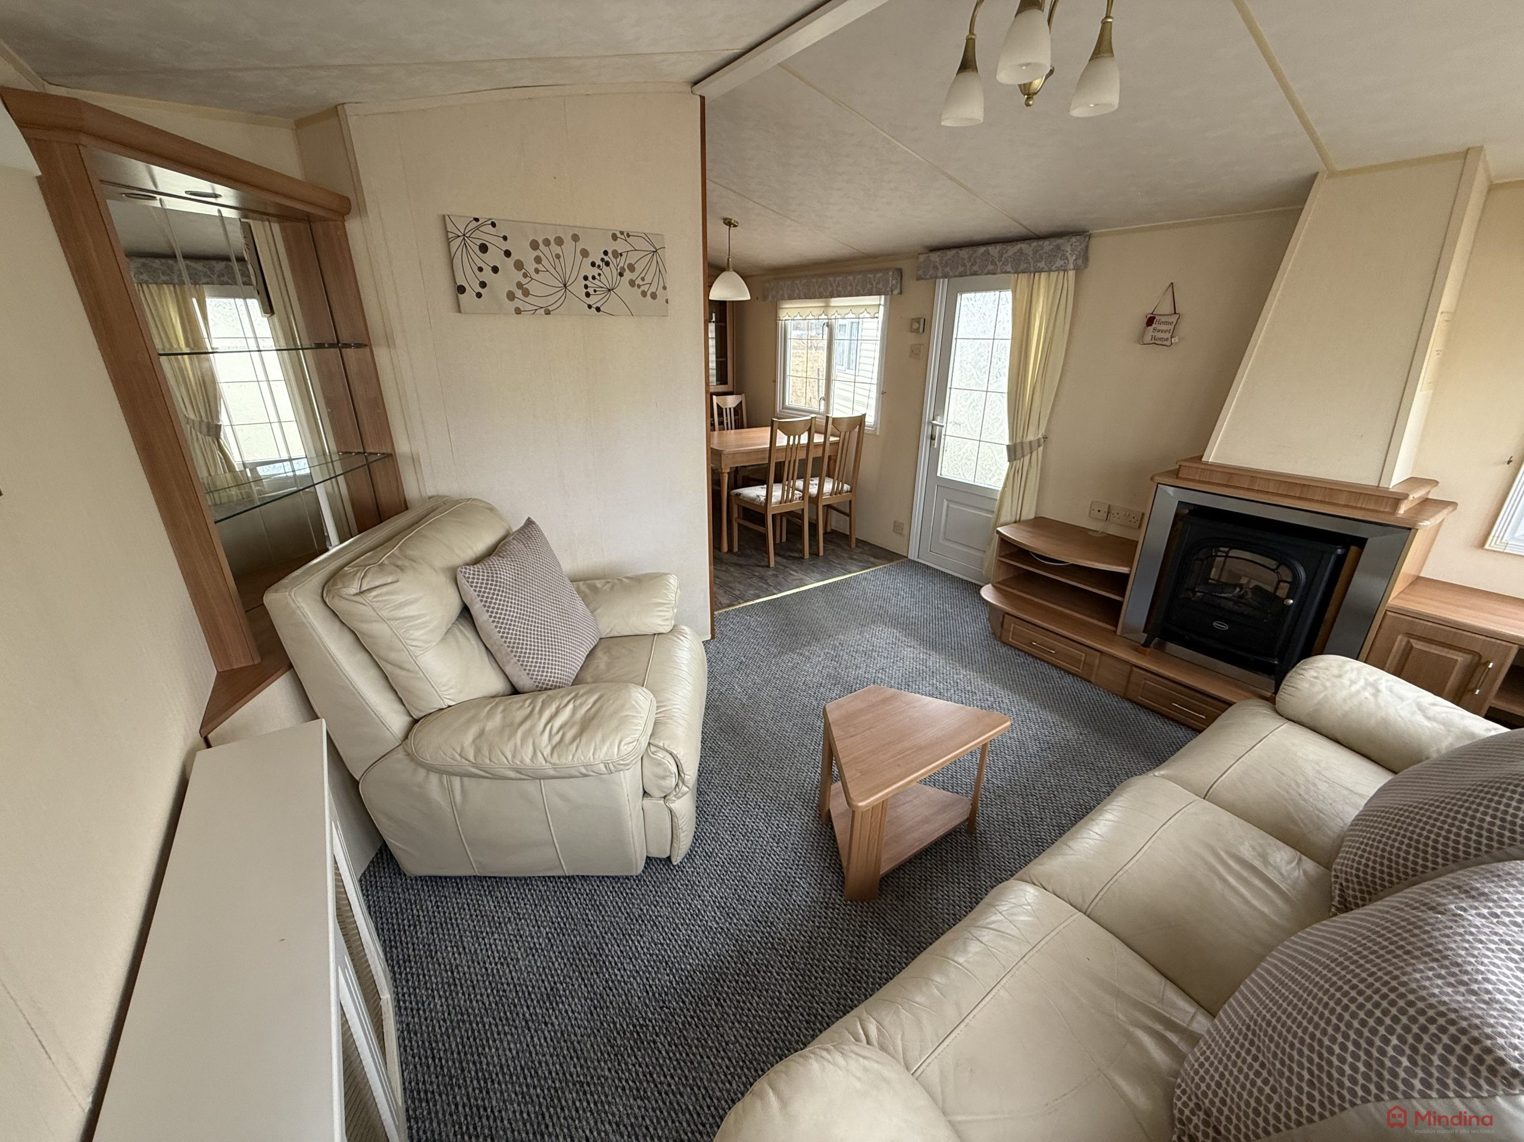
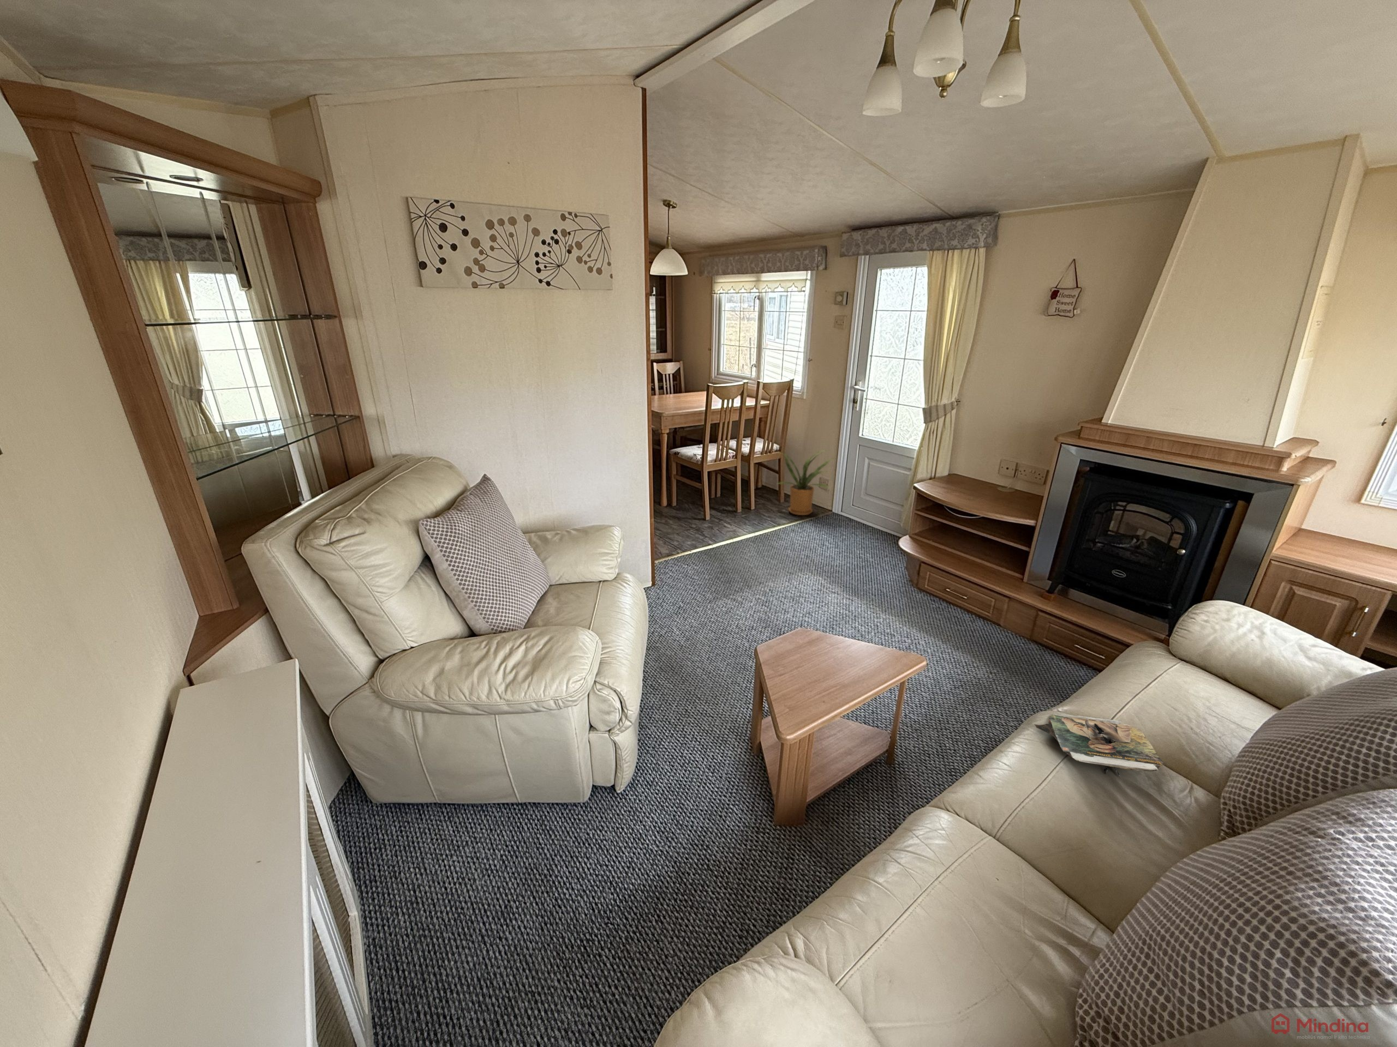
+ house plant (804, 480)
+ magazine (1100, 739)
